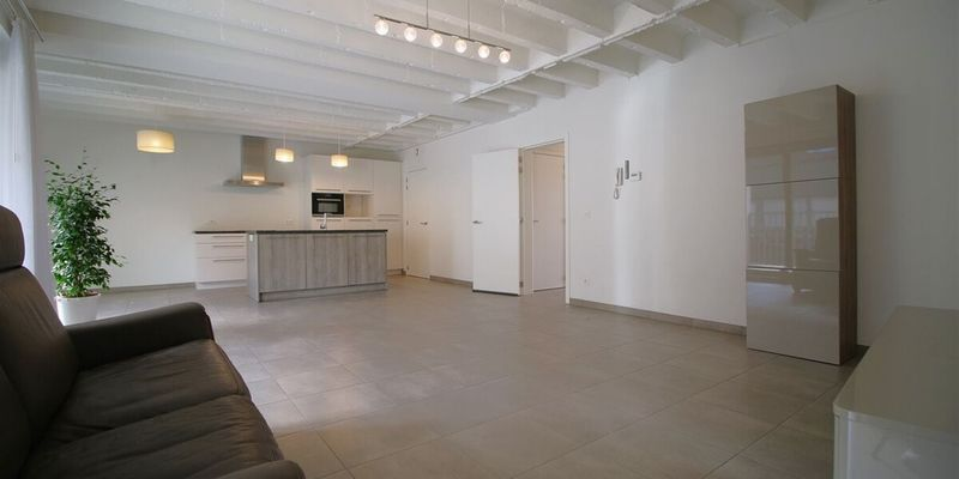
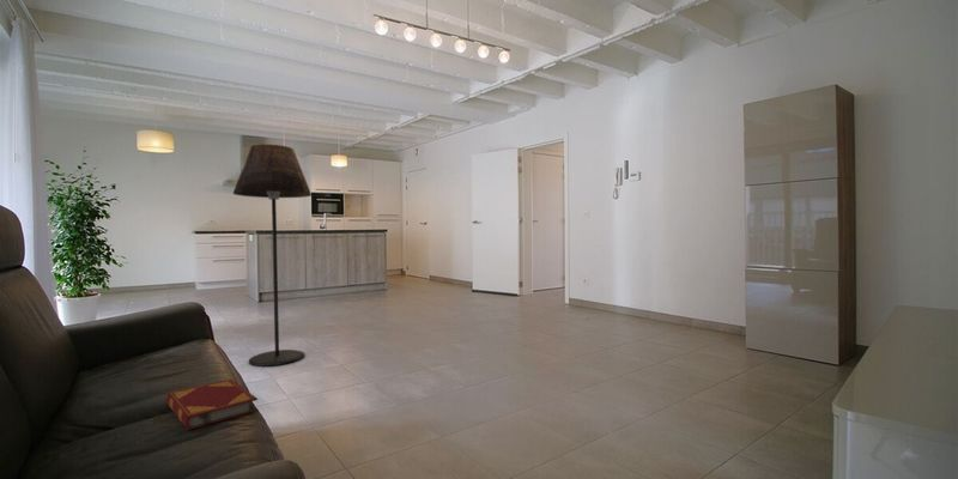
+ hardback book (211, 401)
+ floor lamp (274, 253)
